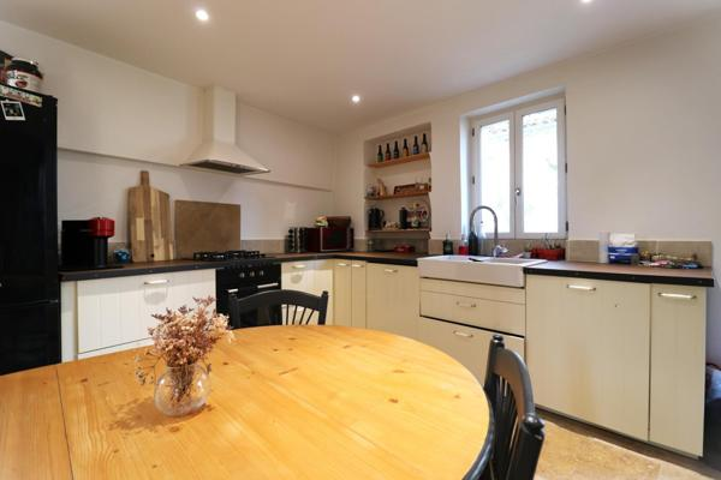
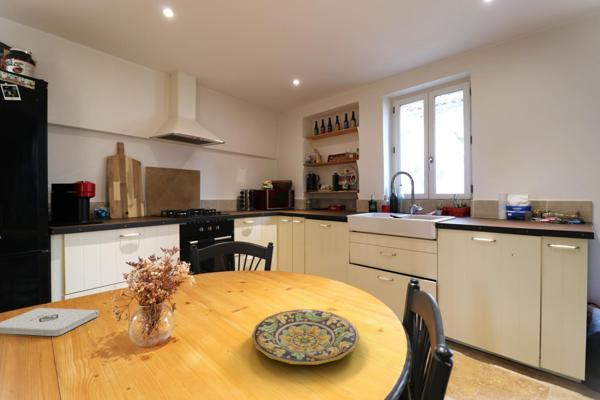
+ plate (305, 336)
+ notepad (47, 320)
